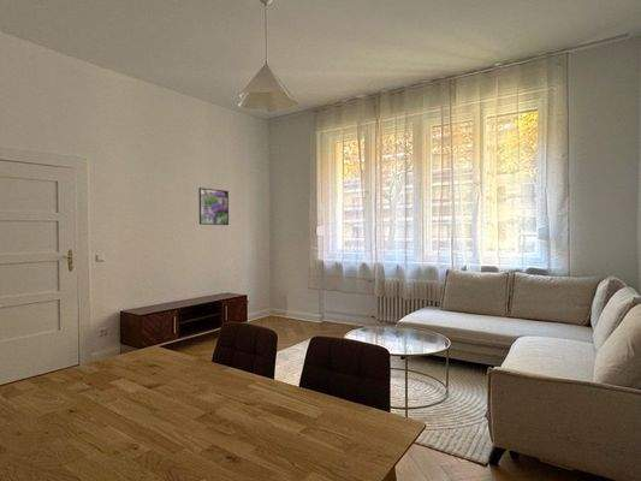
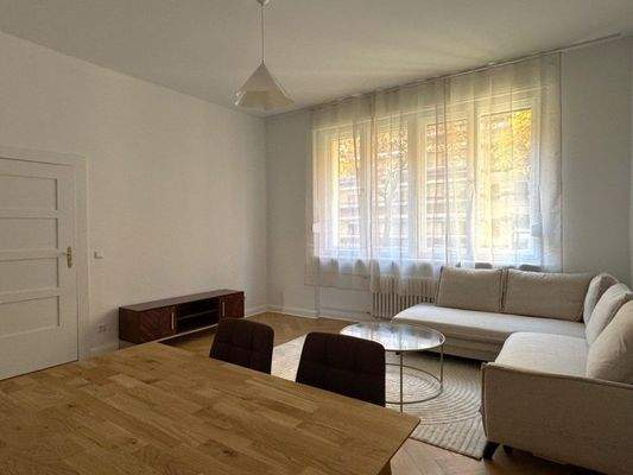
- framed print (214, 207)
